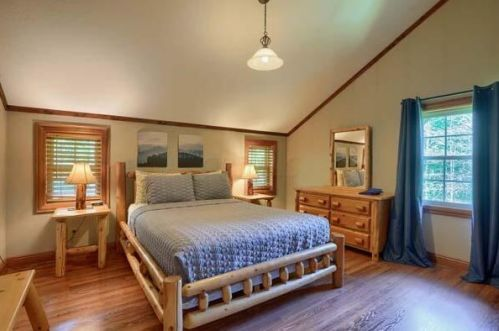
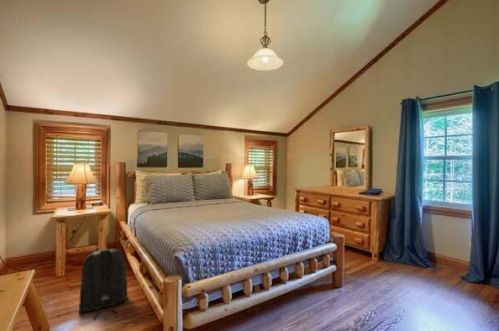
+ backpack (104, 276)
